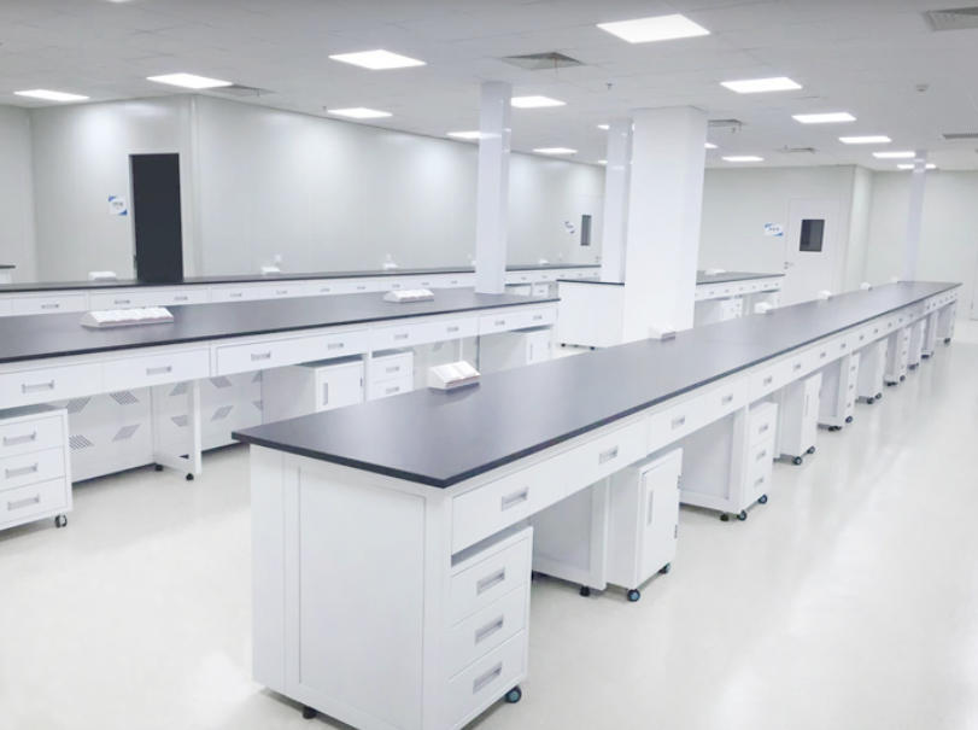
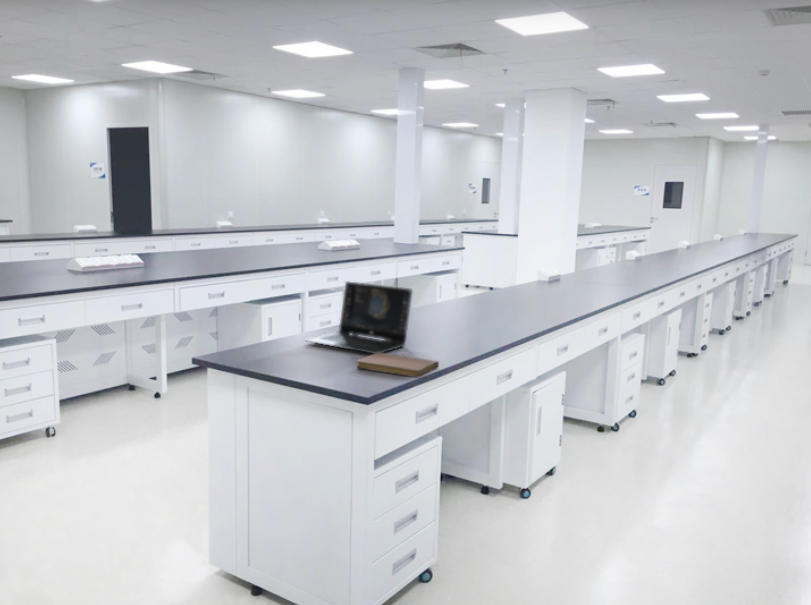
+ notebook (397, 364)
+ laptop (359, 316)
